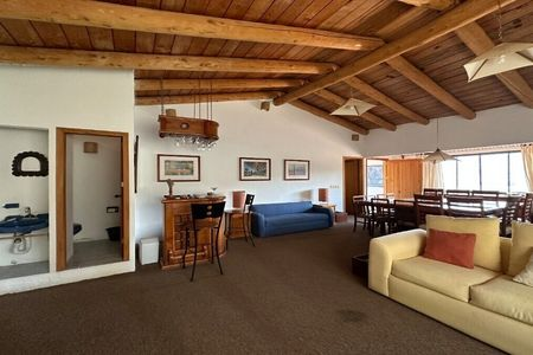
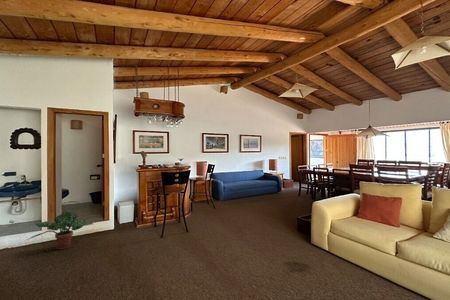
+ potted plant (63, 227)
